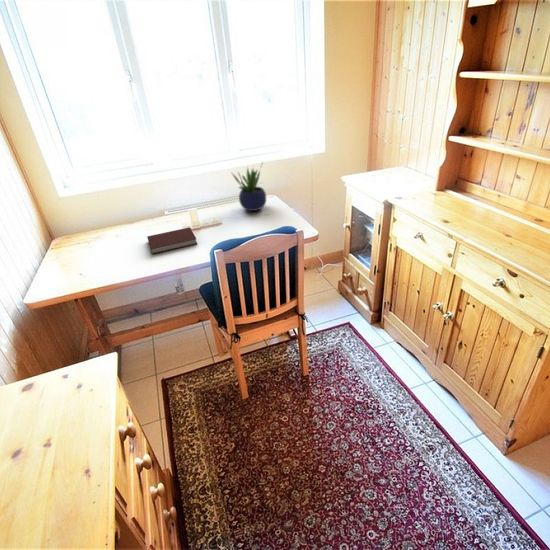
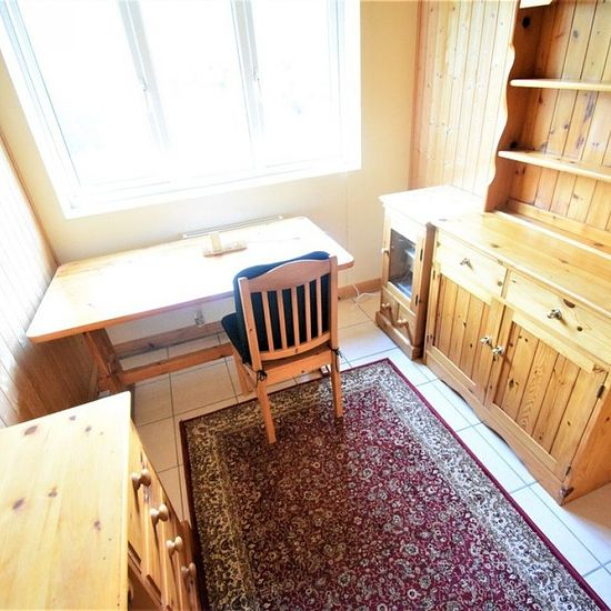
- potted plant (249, 187)
- notebook (171, 239)
